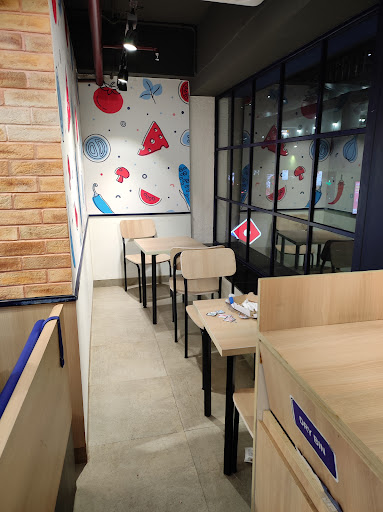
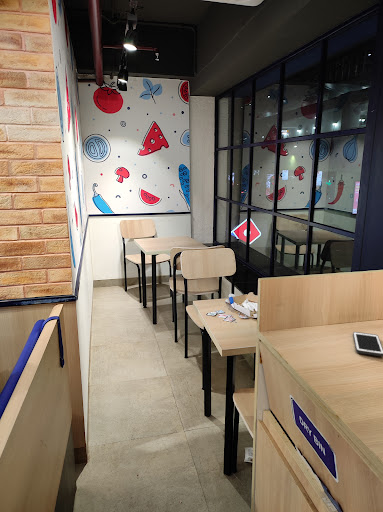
+ cell phone (367, 343)
